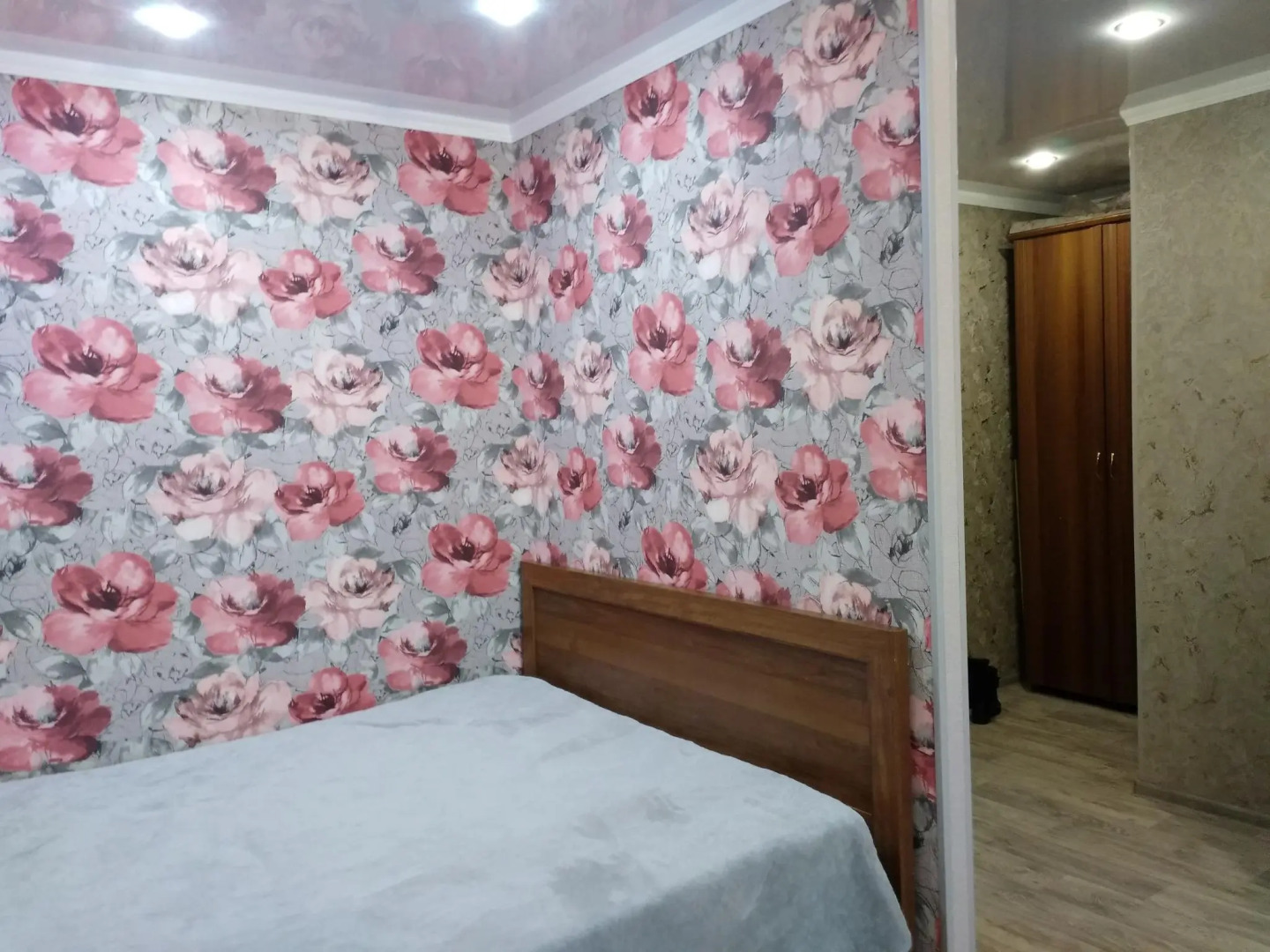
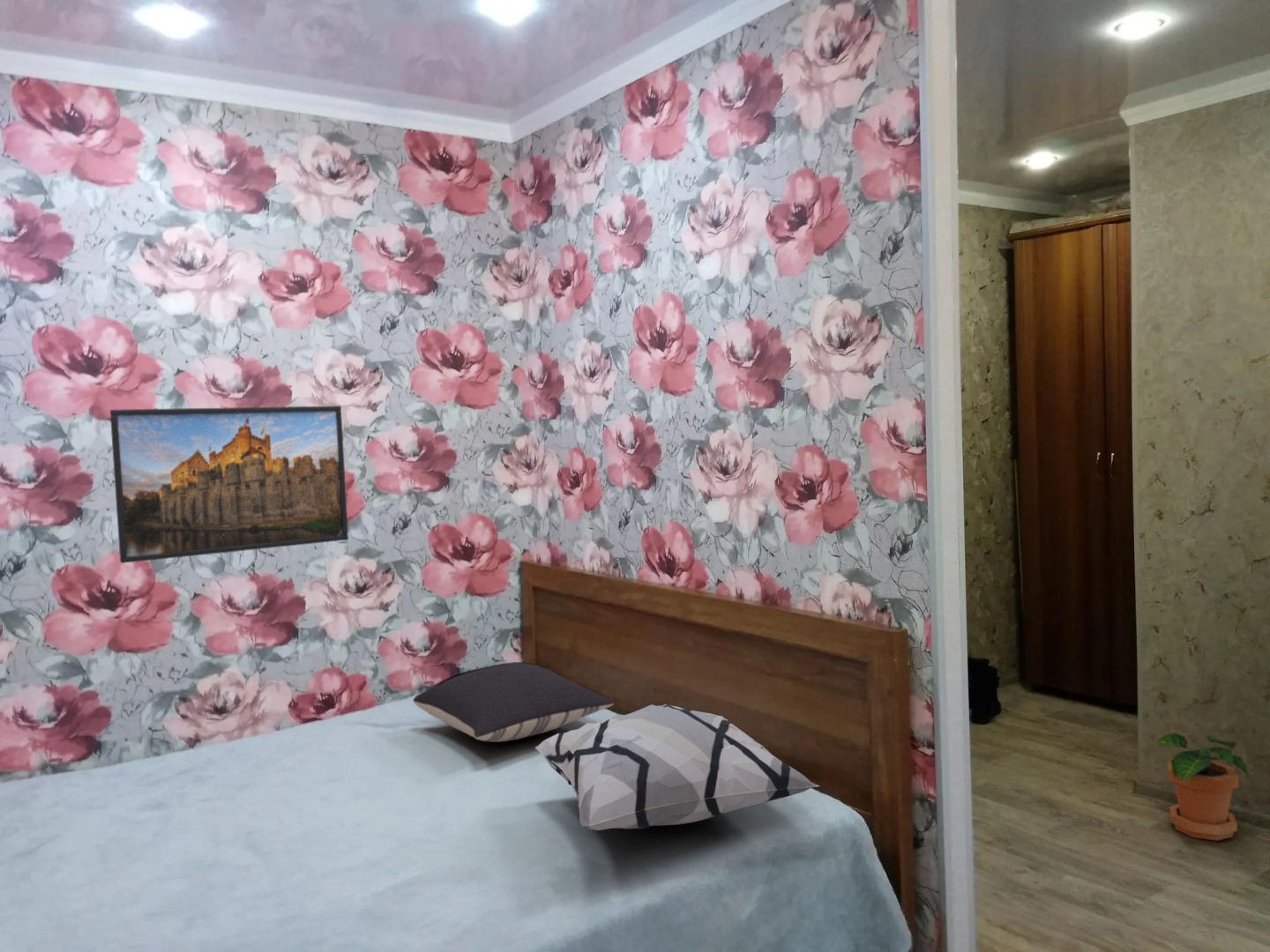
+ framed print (237, 479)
+ pillow (512, 702)
+ potted plant (1193, 785)
+ decorative pillow (665, 764)
